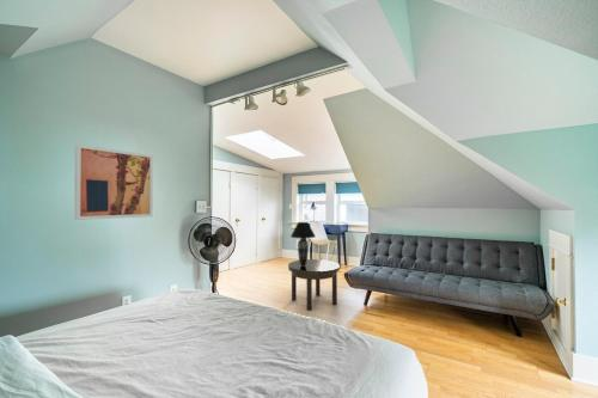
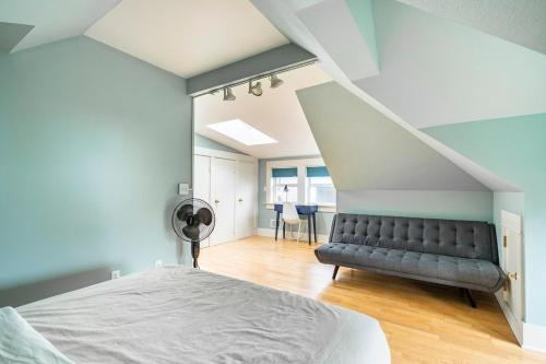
- table lamp (303, 244)
- side table (311, 282)
- wall art (117, 184)
